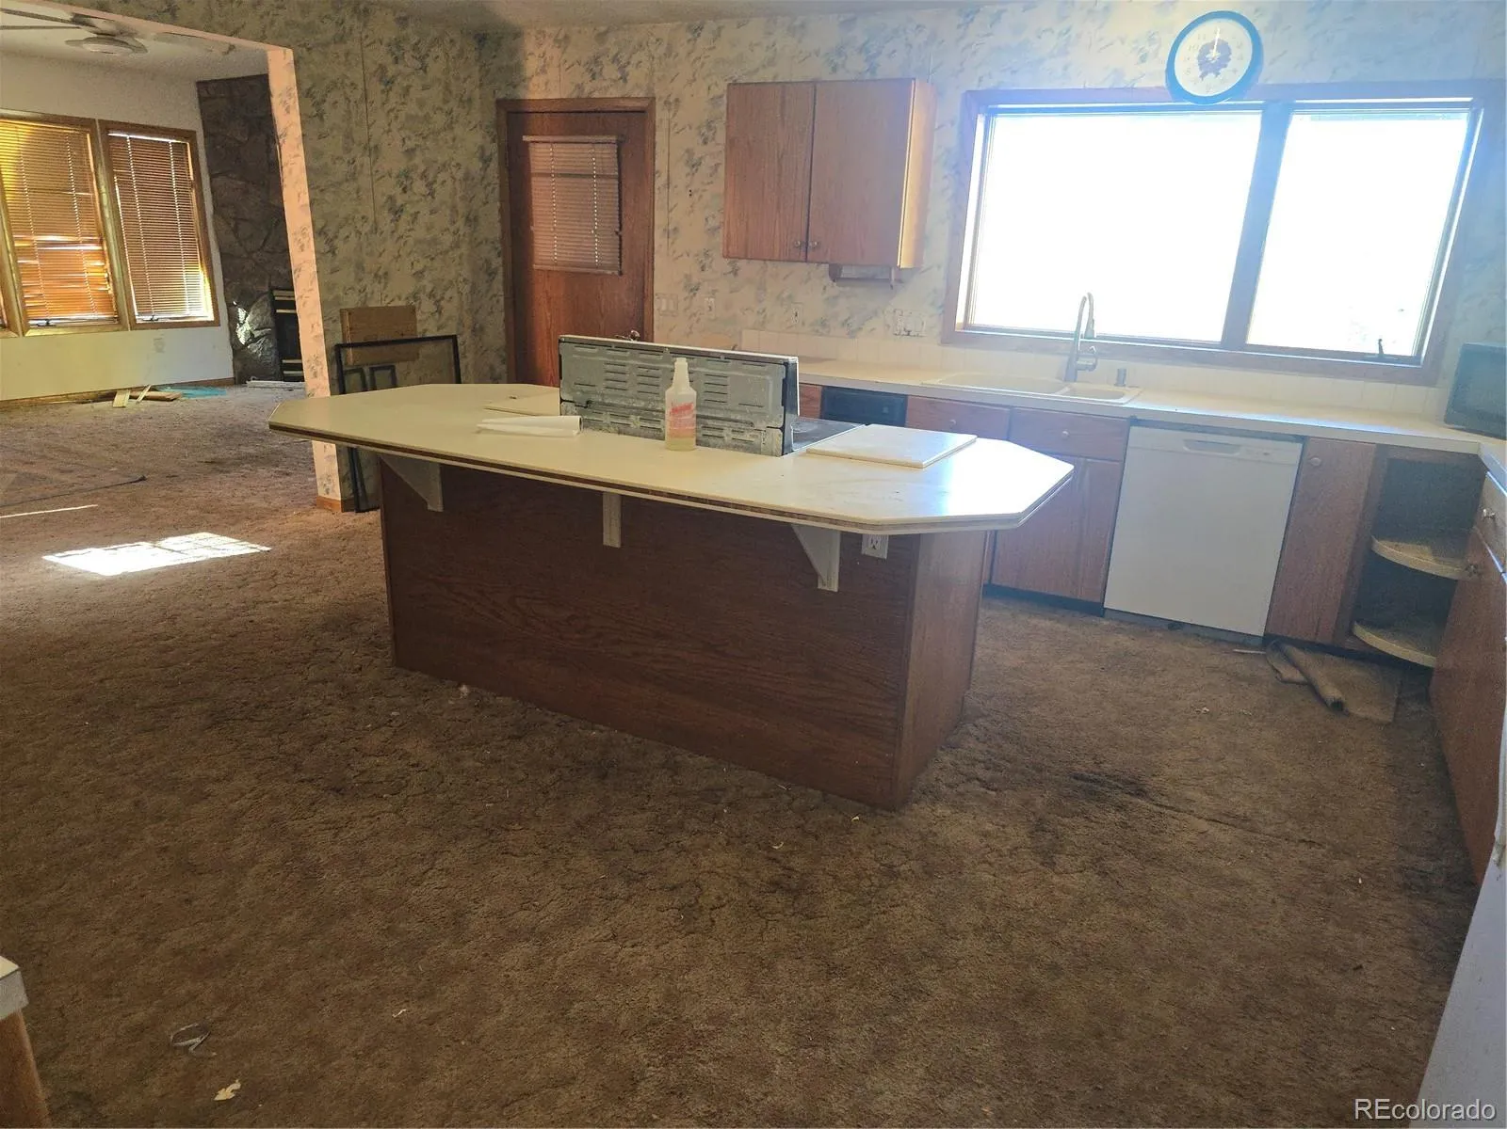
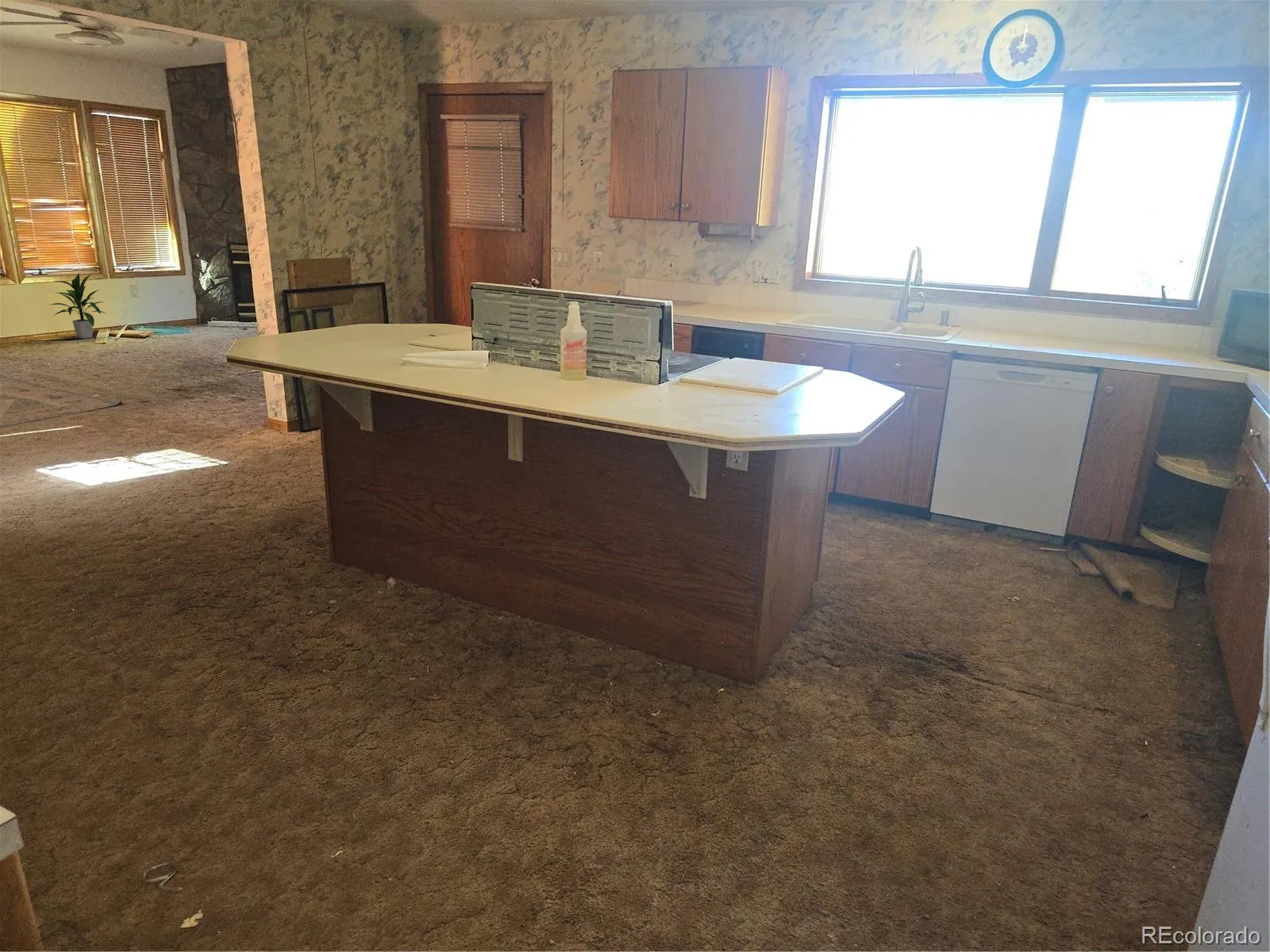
+ indoor plant (79, 305)
